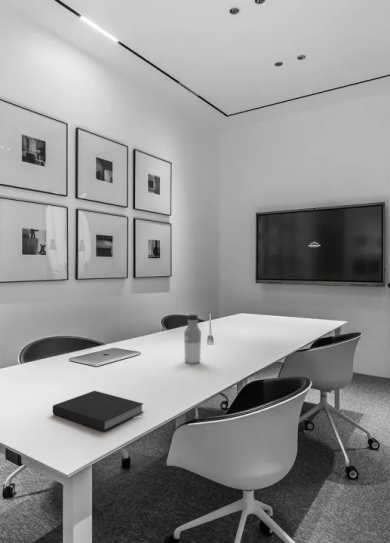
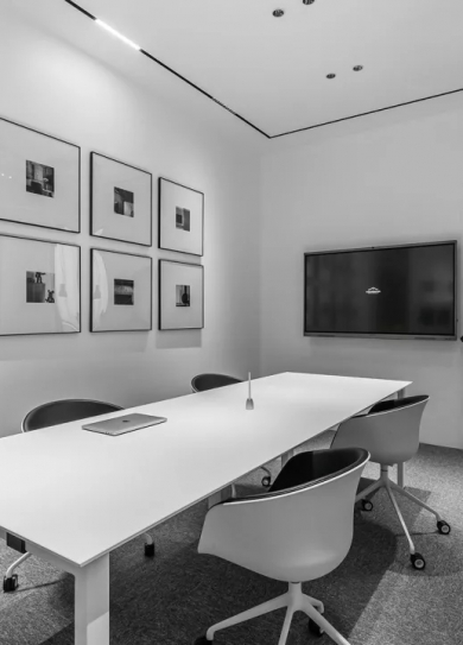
- water bottle (192, 338)
- notebook (98, 408)
